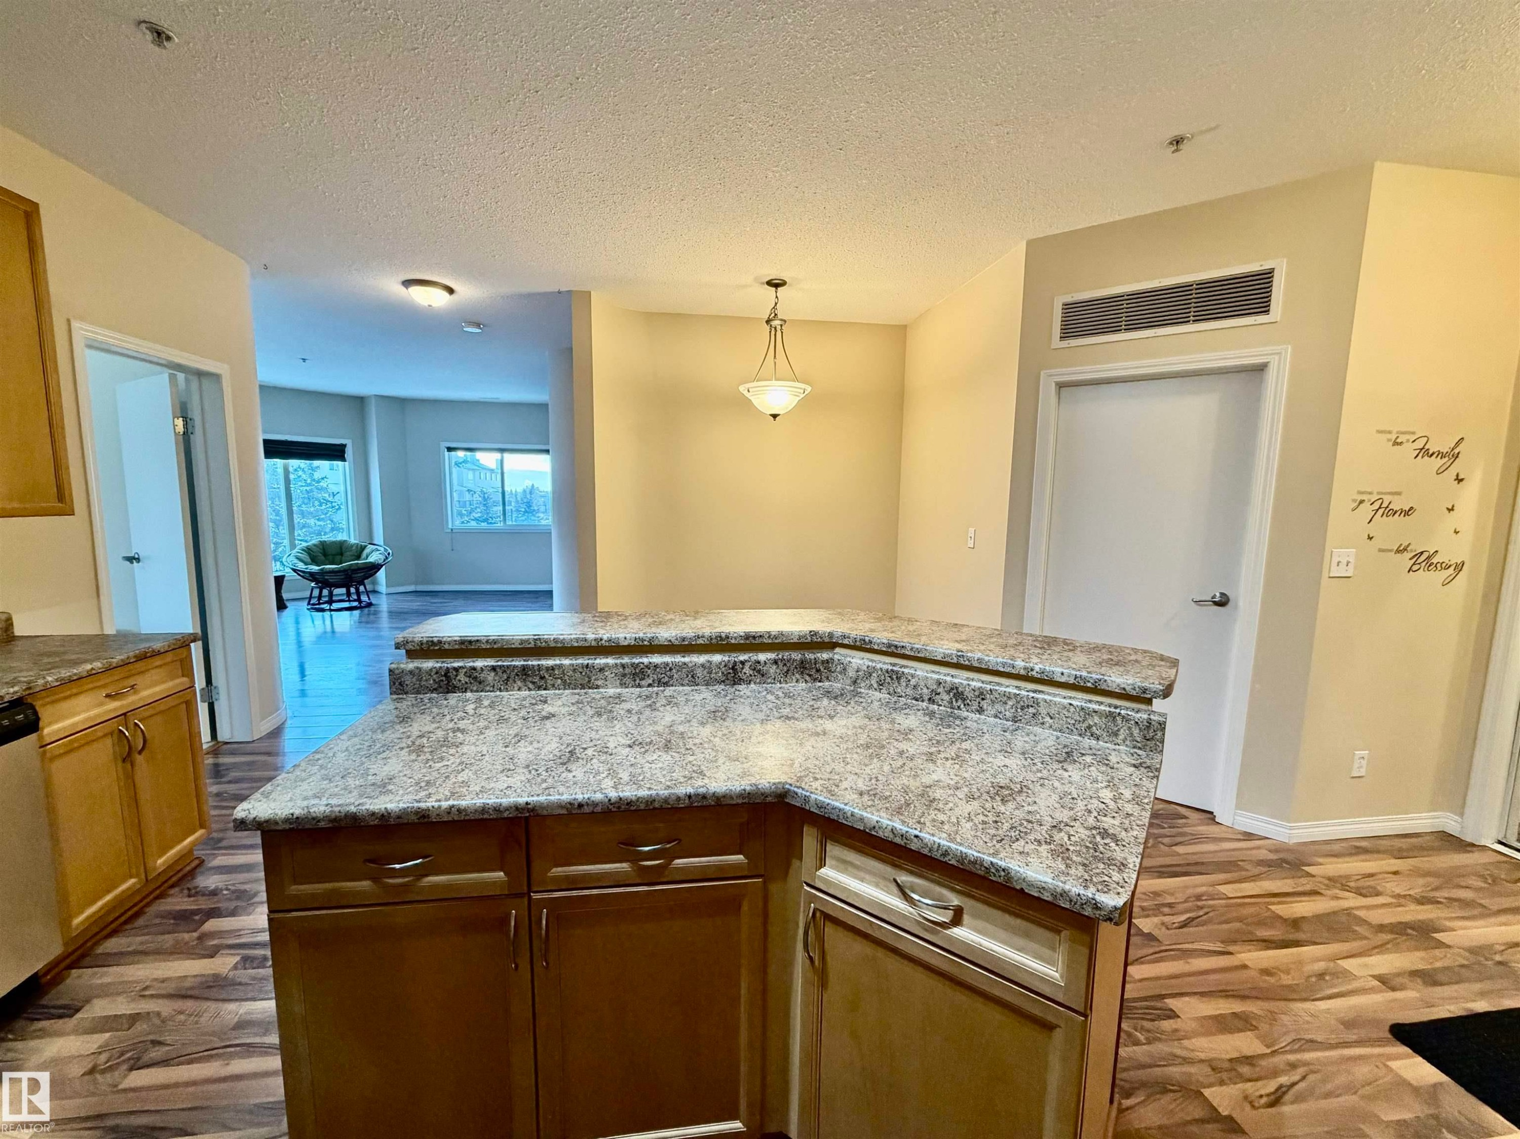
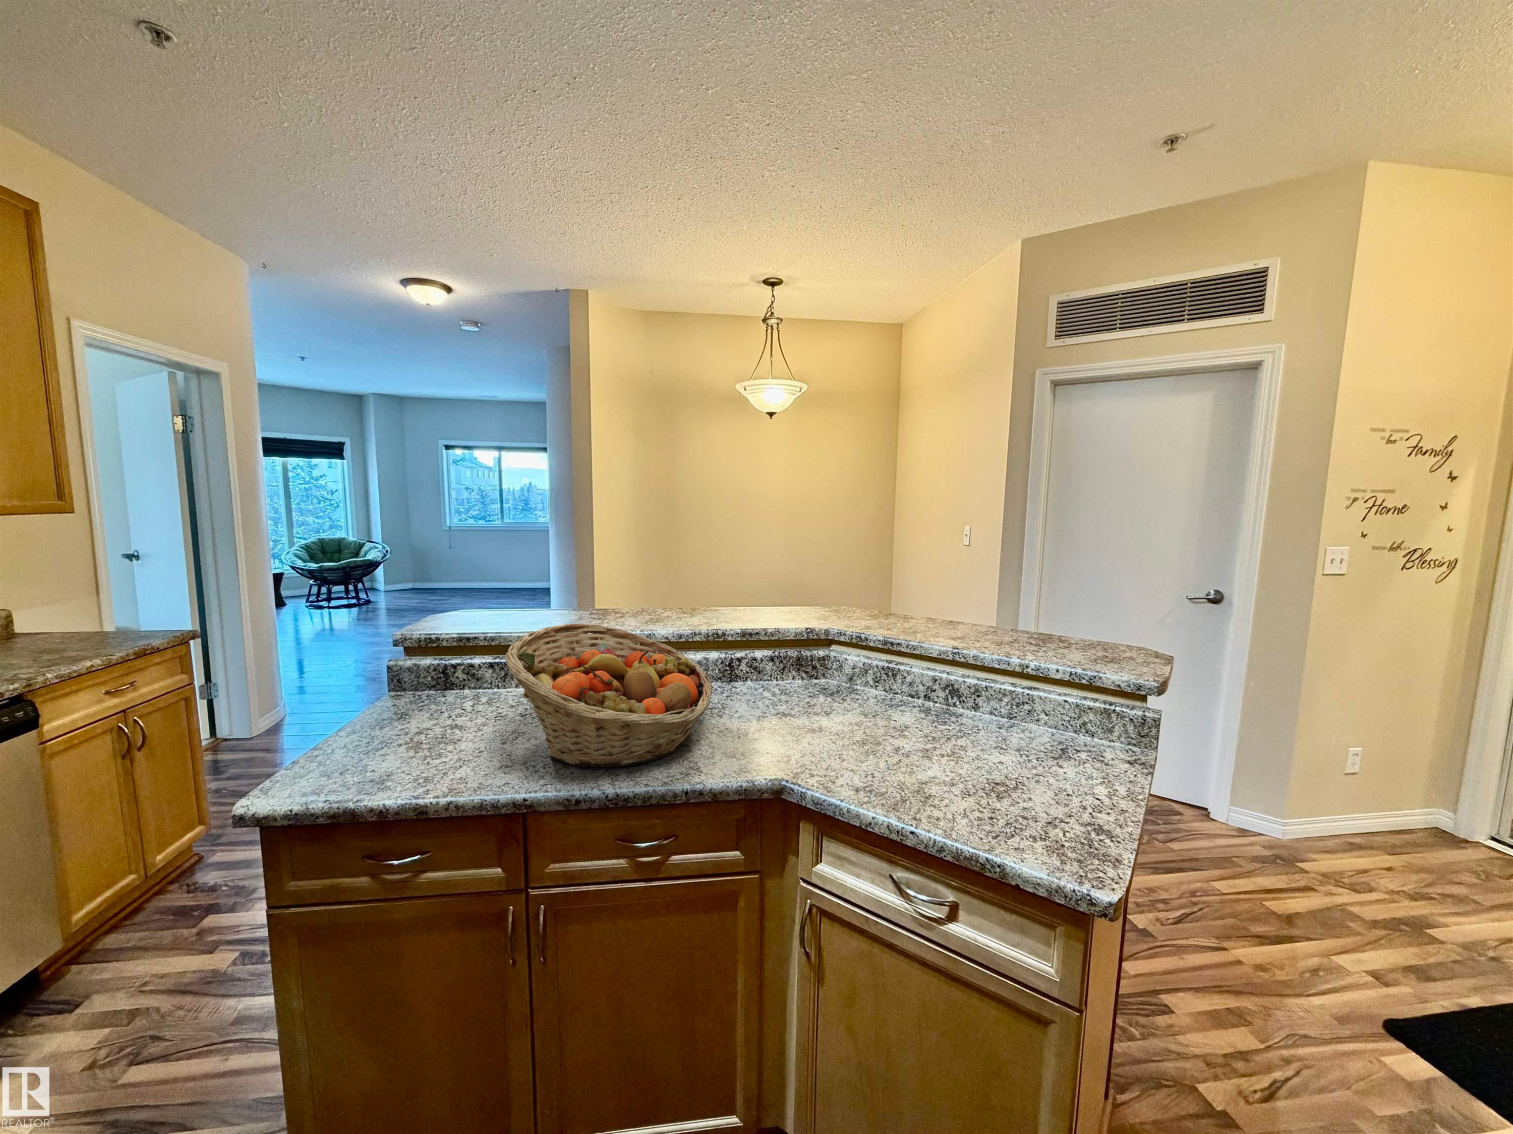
+ fruit basket (616, 685)
